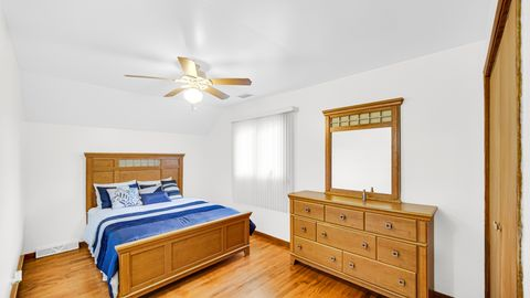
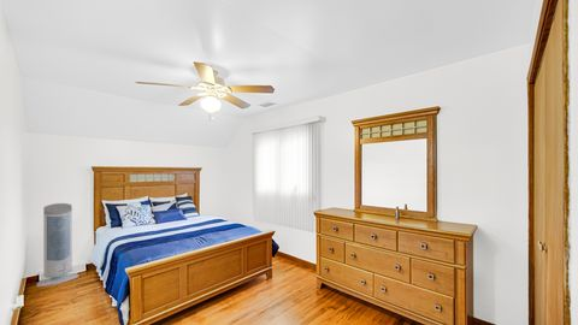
+ air purifier (58, 242)
